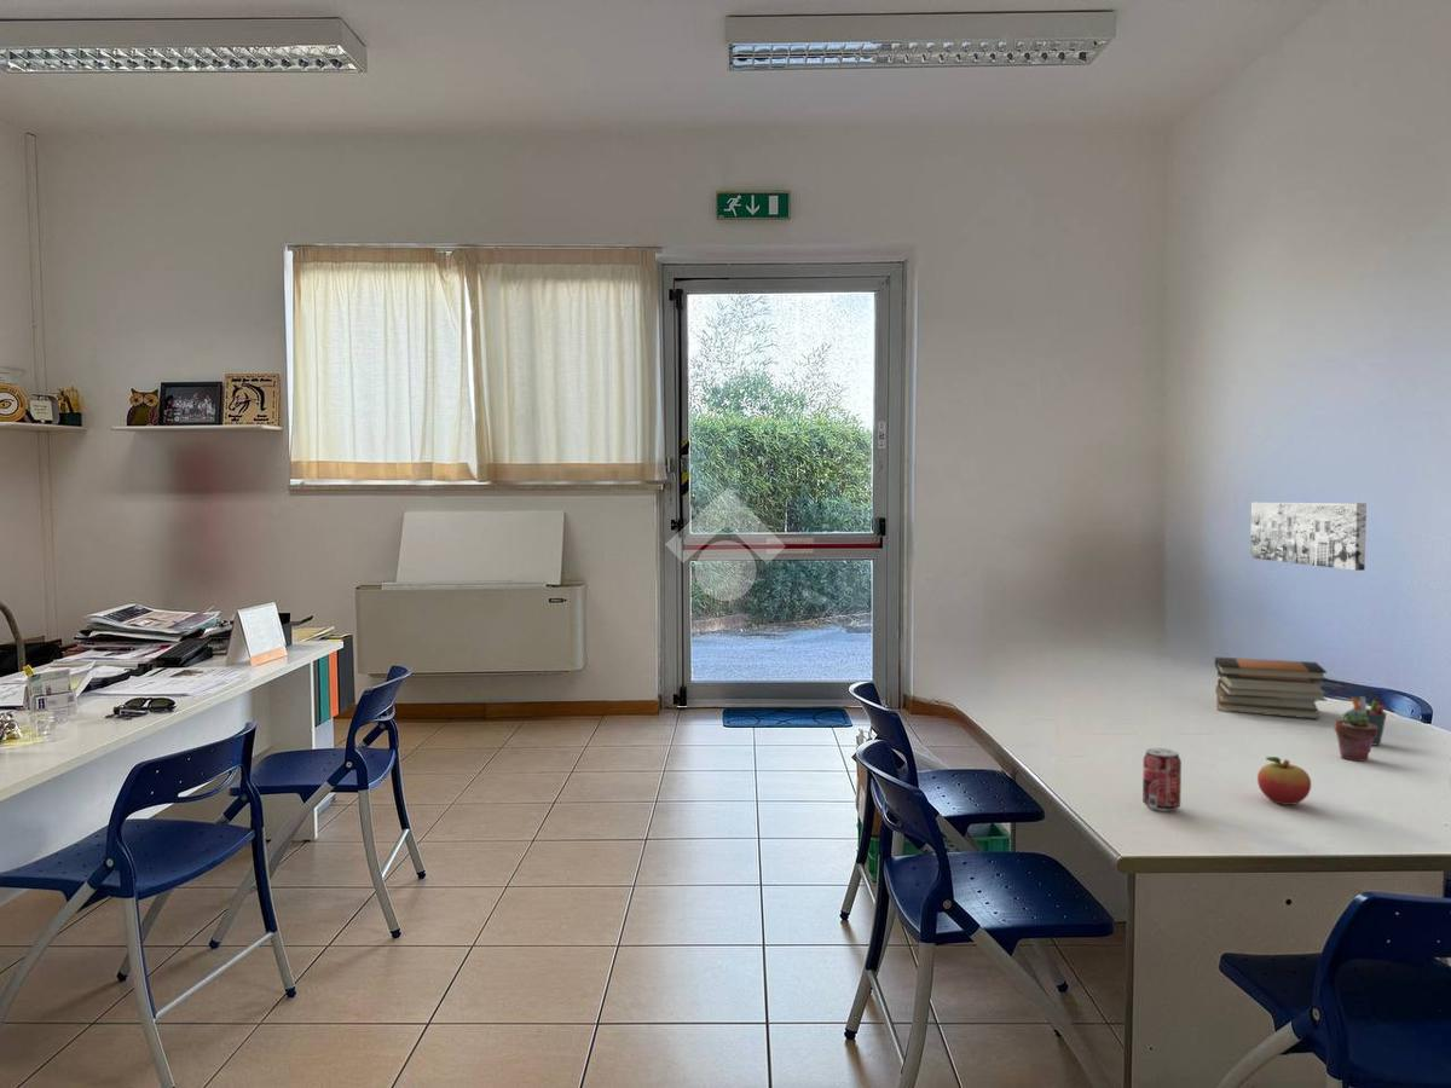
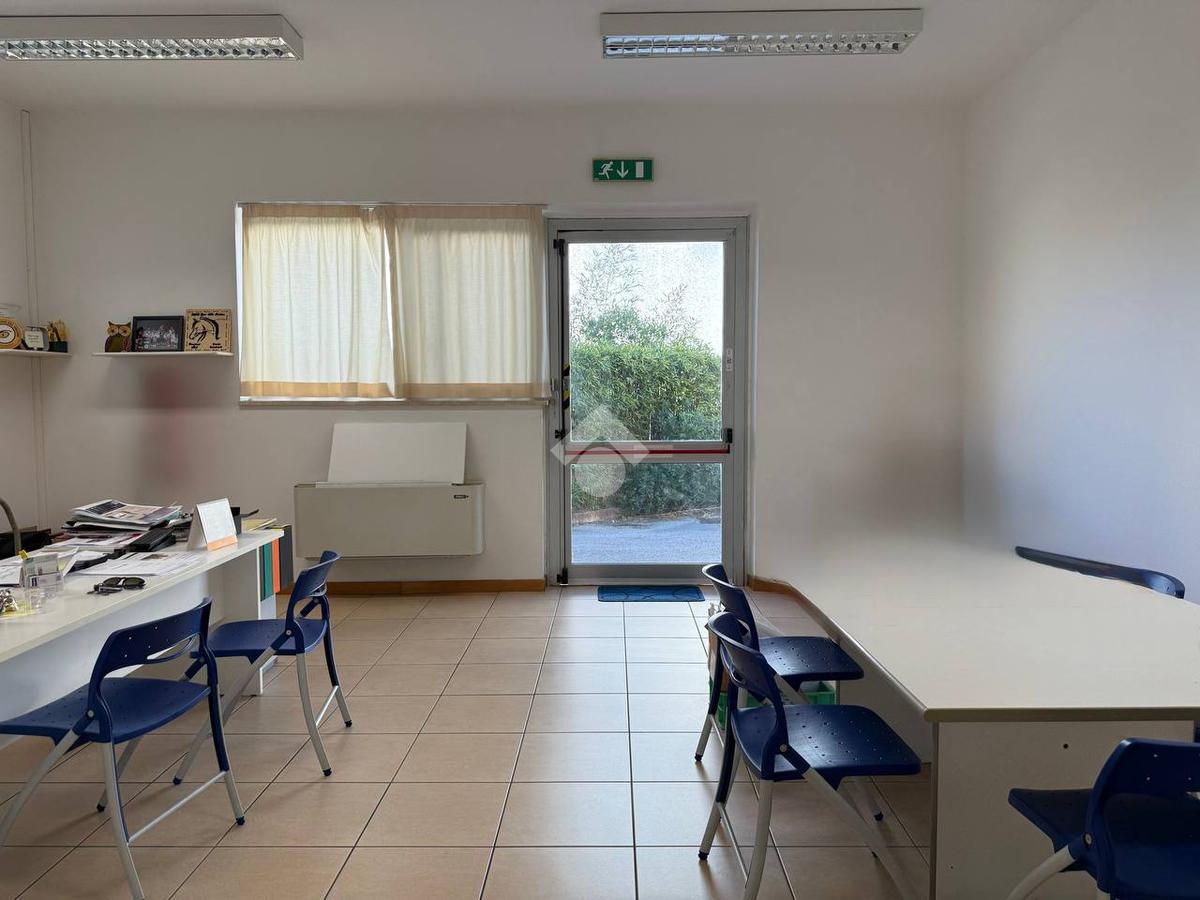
- book stack (1267, 687)
- pen holder (1368, 717)
- potted succulent (1355, 733)
- beverage can (1161, 779)
- wall art (1302, 533)
- fruit (1283, 779)
